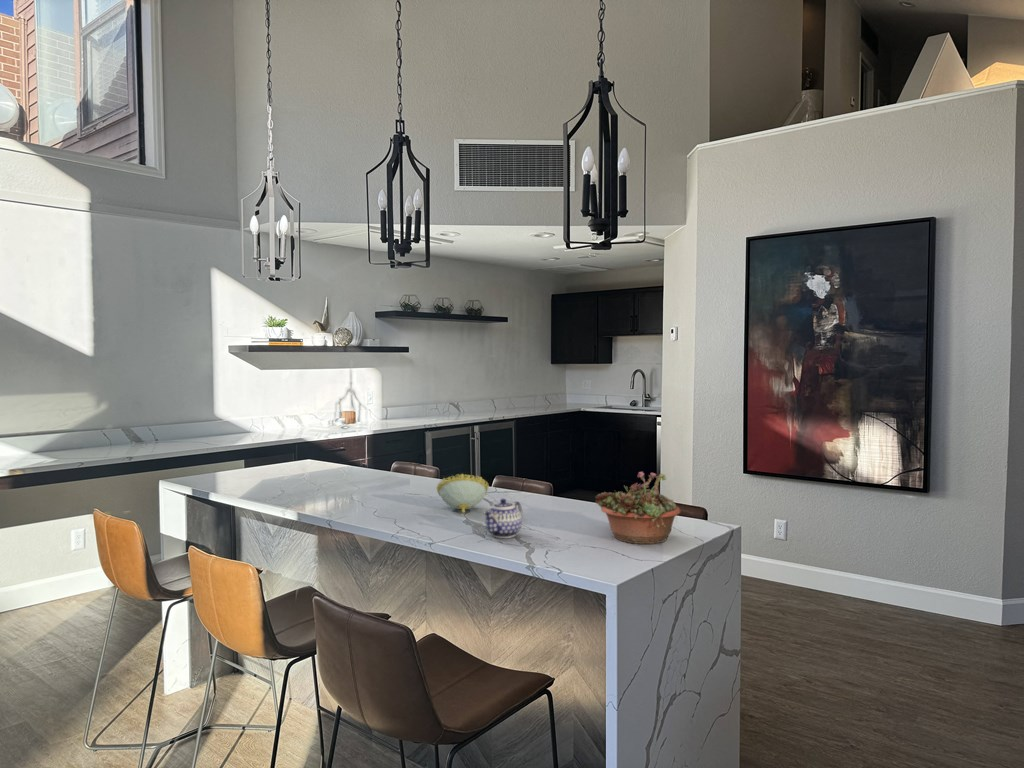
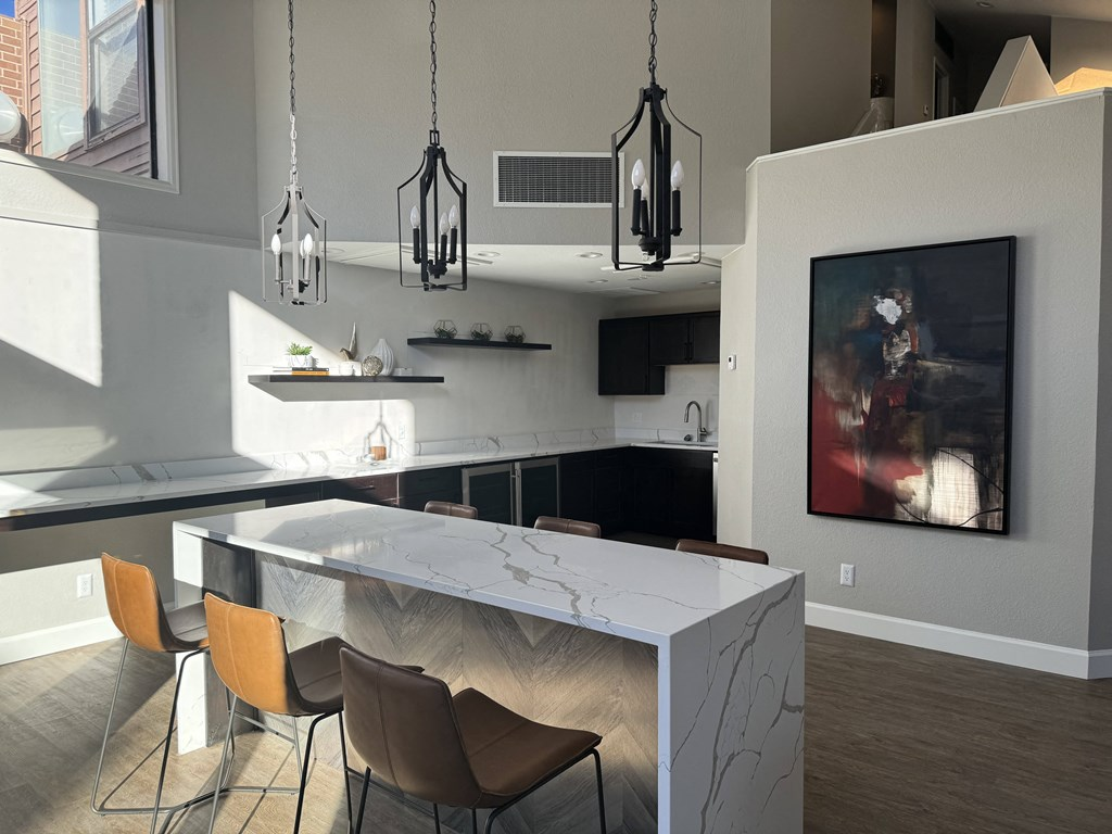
- teapot (503, 517)
- succulent planter (643, 506)
- decorative bowl (462, 490)
